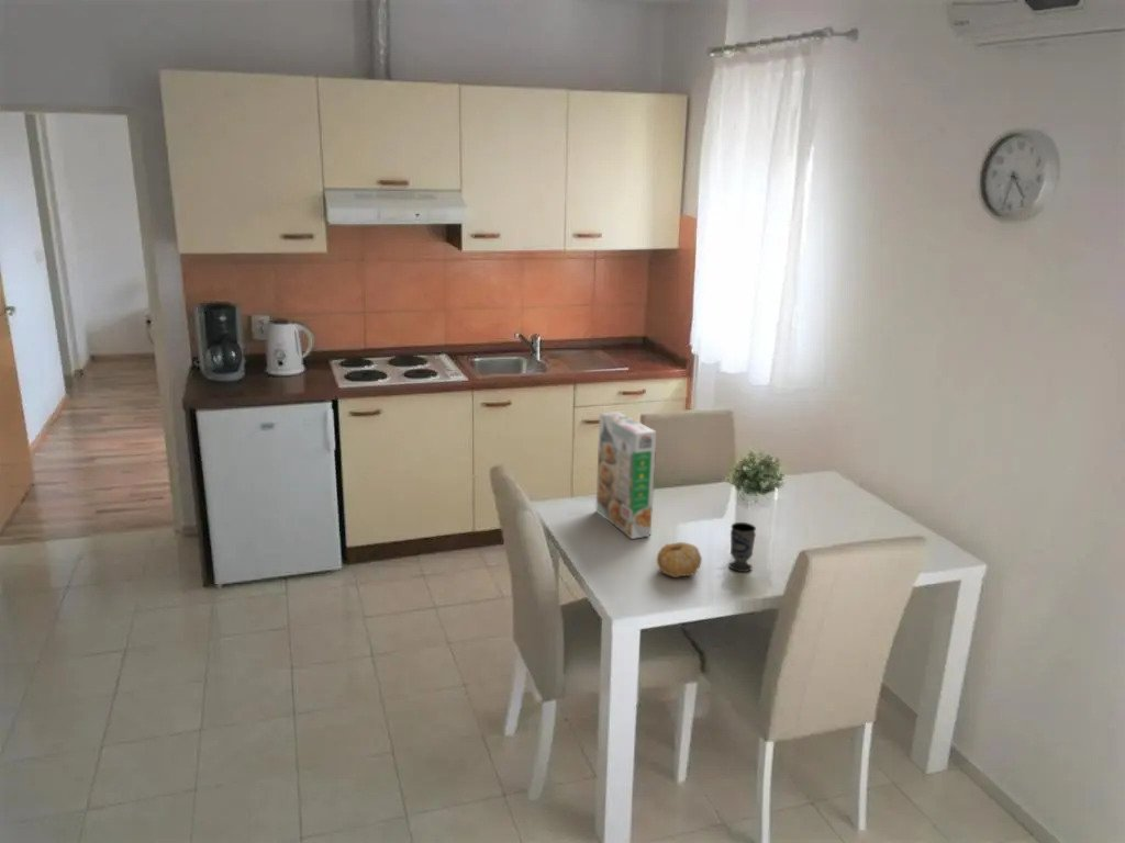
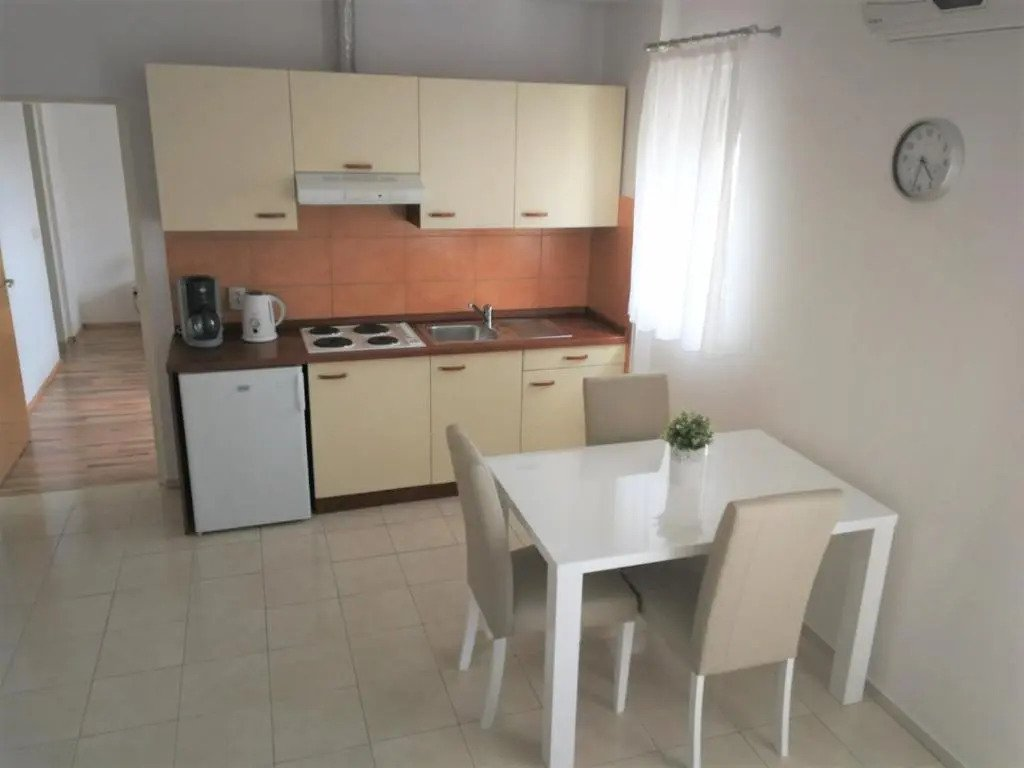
- fruit (679, 558)
- cereal box (624, 473)
- cup (742, 547)
